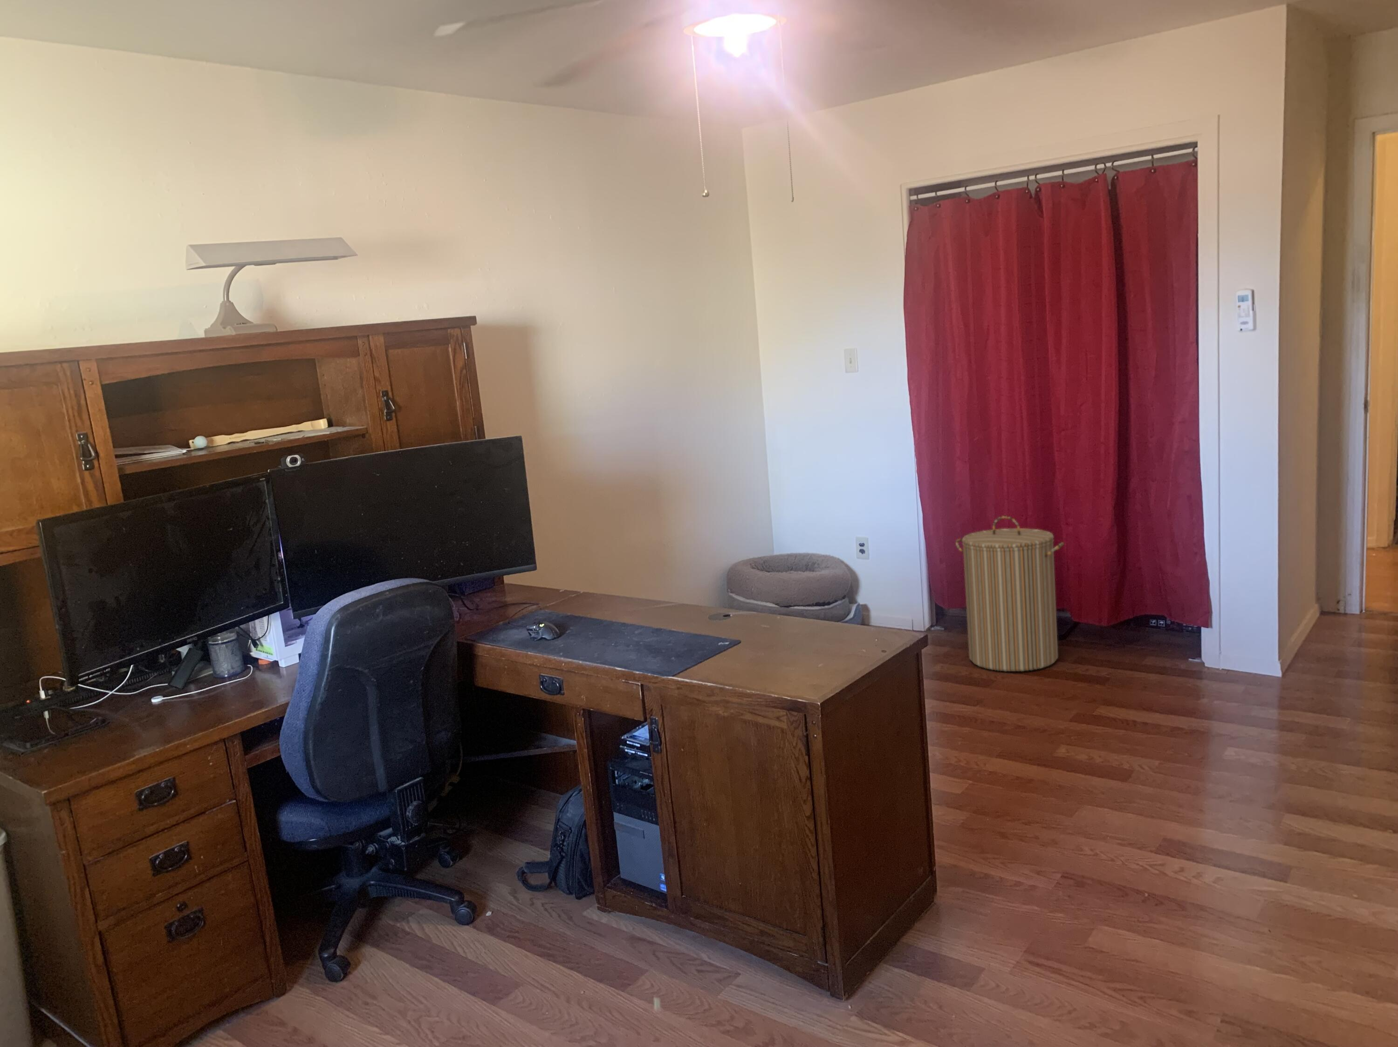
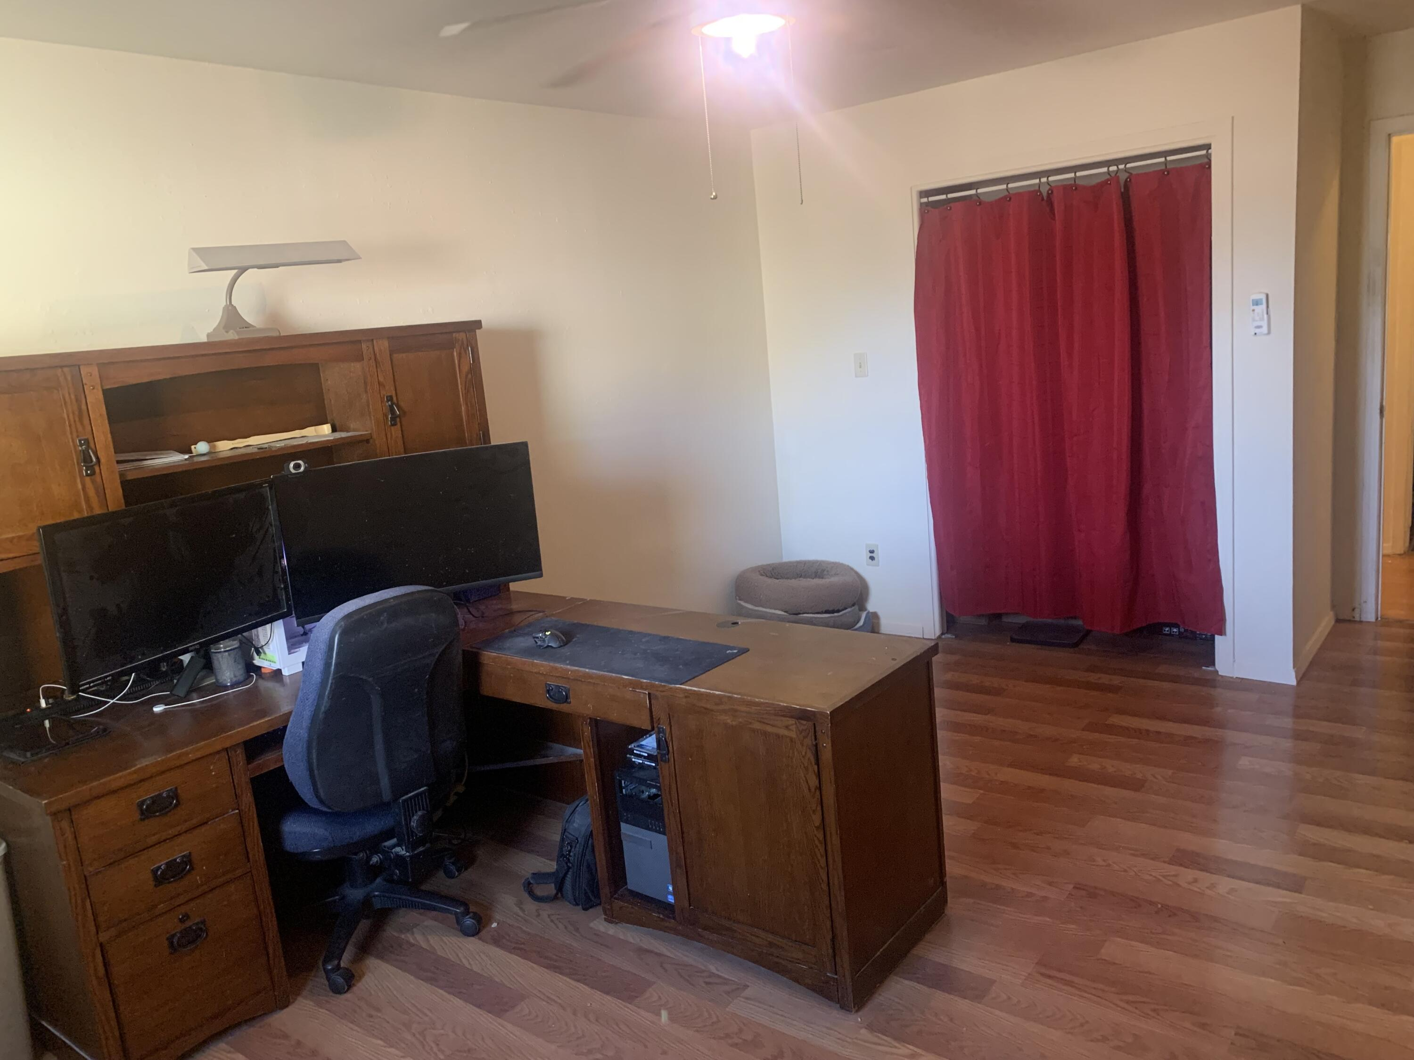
- laundry hamper (1009, 587)
